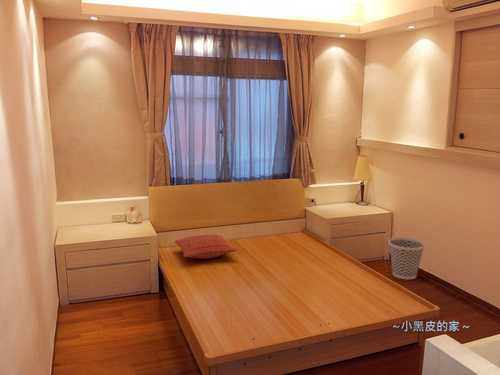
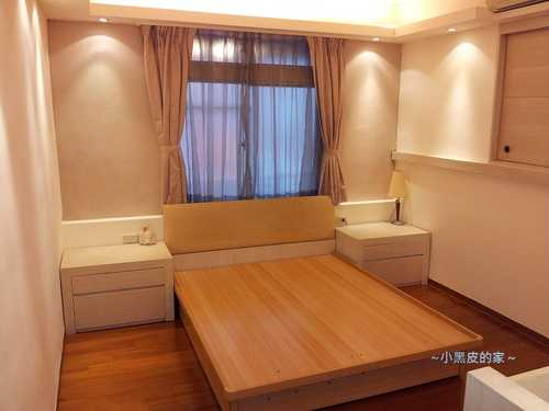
- wastebasket (405, 259)
- pillow (204, 245)
